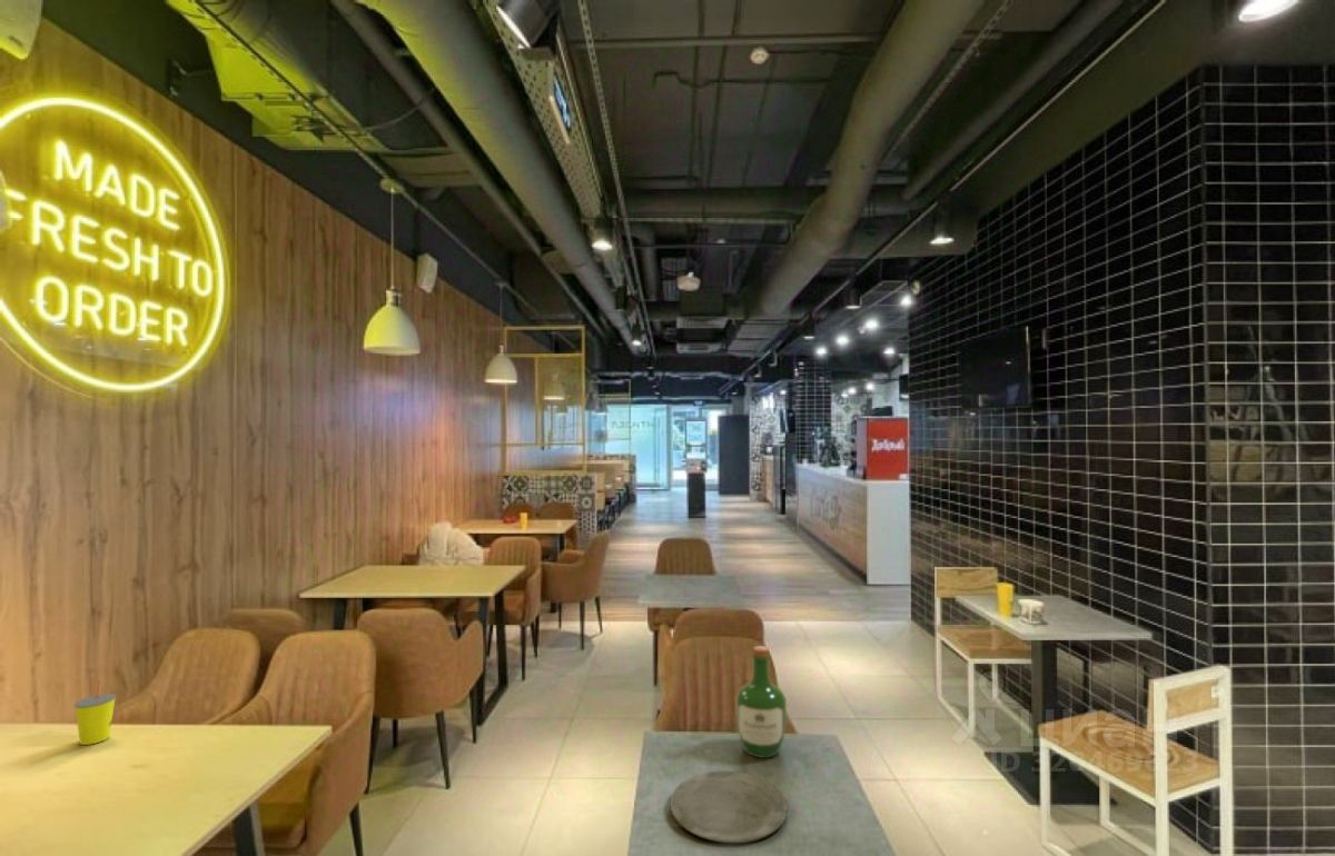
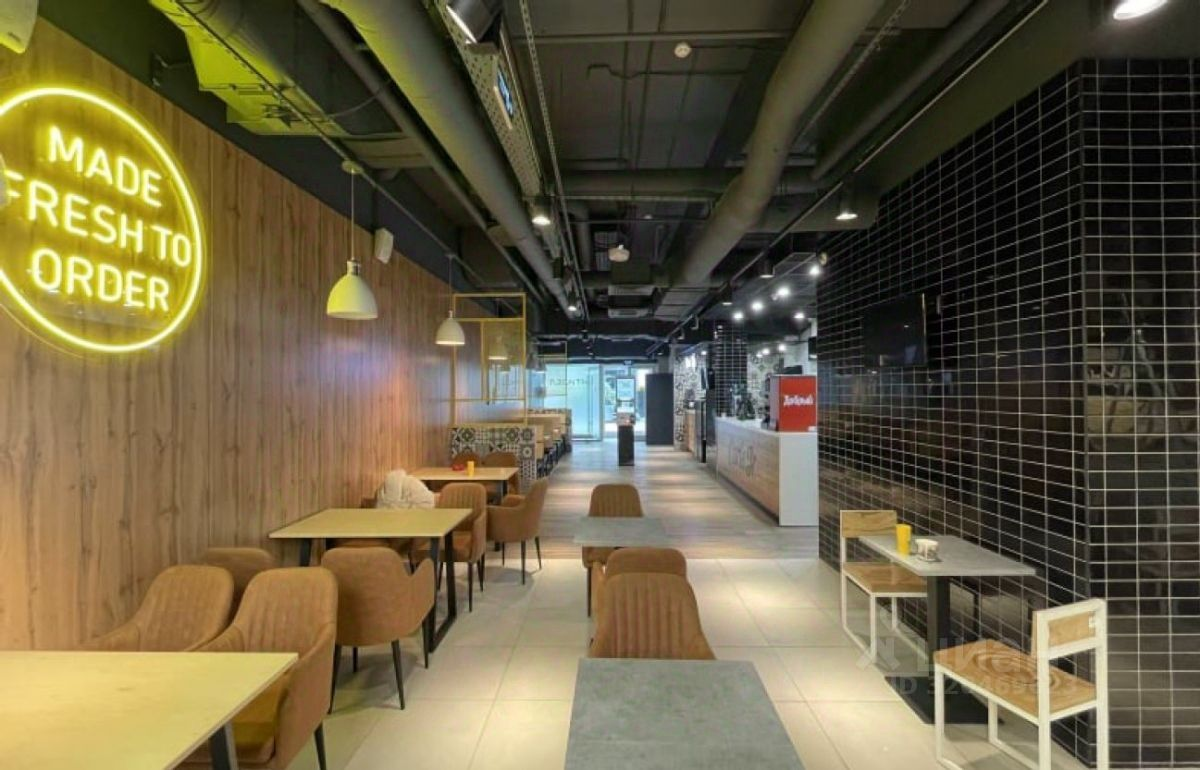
- straw (95, 710)
- wine bottle (761, 697)
- plate (728, 805)
